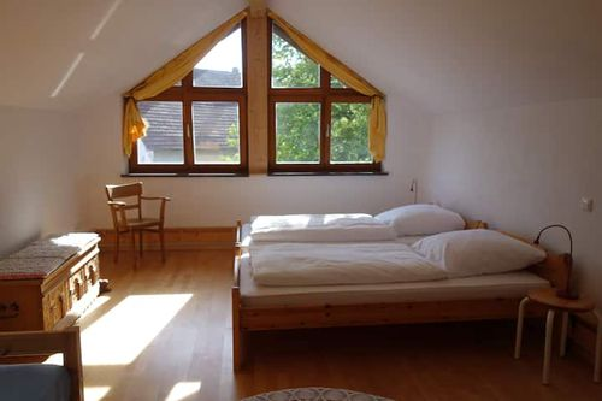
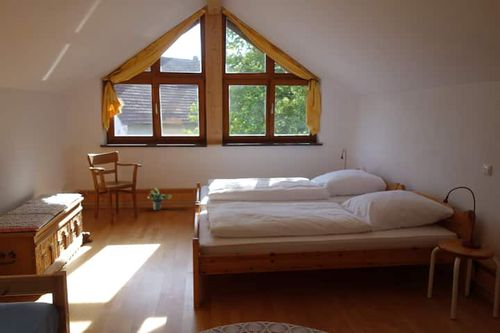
+ potted plant (159, 198)
